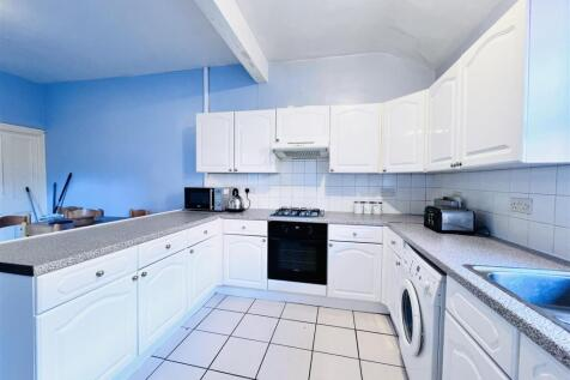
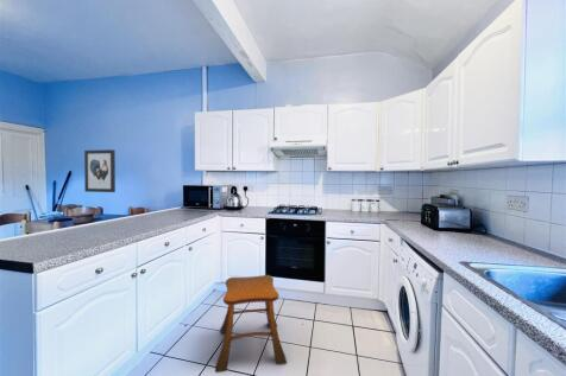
+ wall art (99, 171)
+ stool (250, 311)
